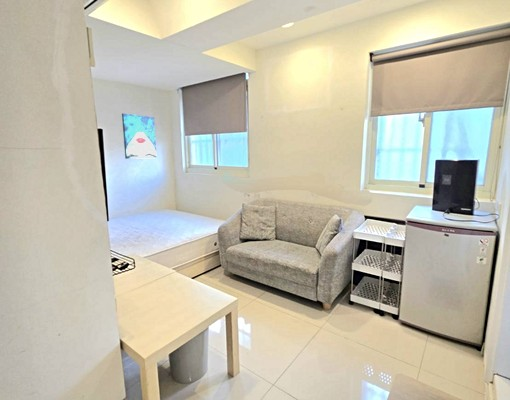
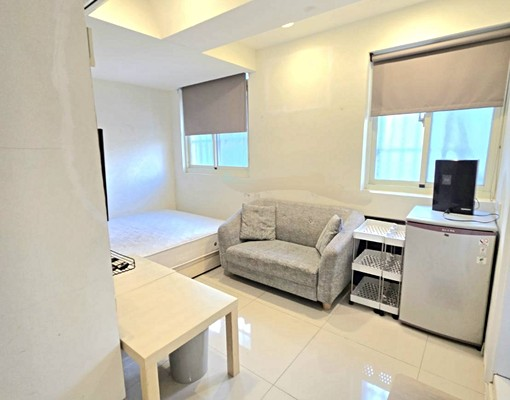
- wall art (140, 137)
